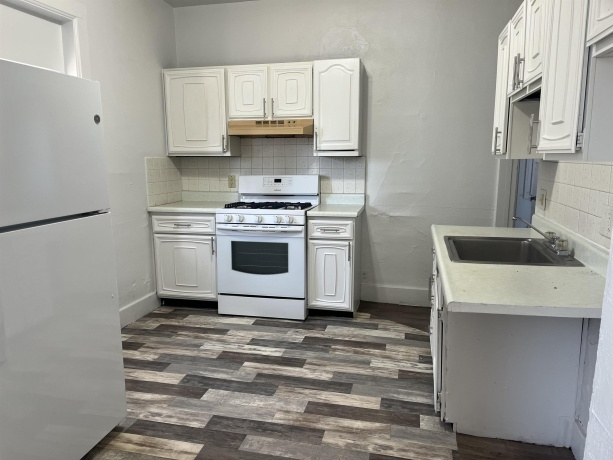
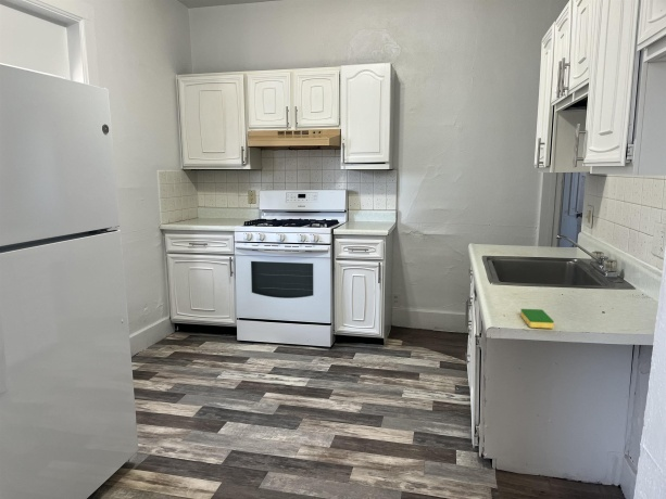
+ dish sponge (536, 318)
